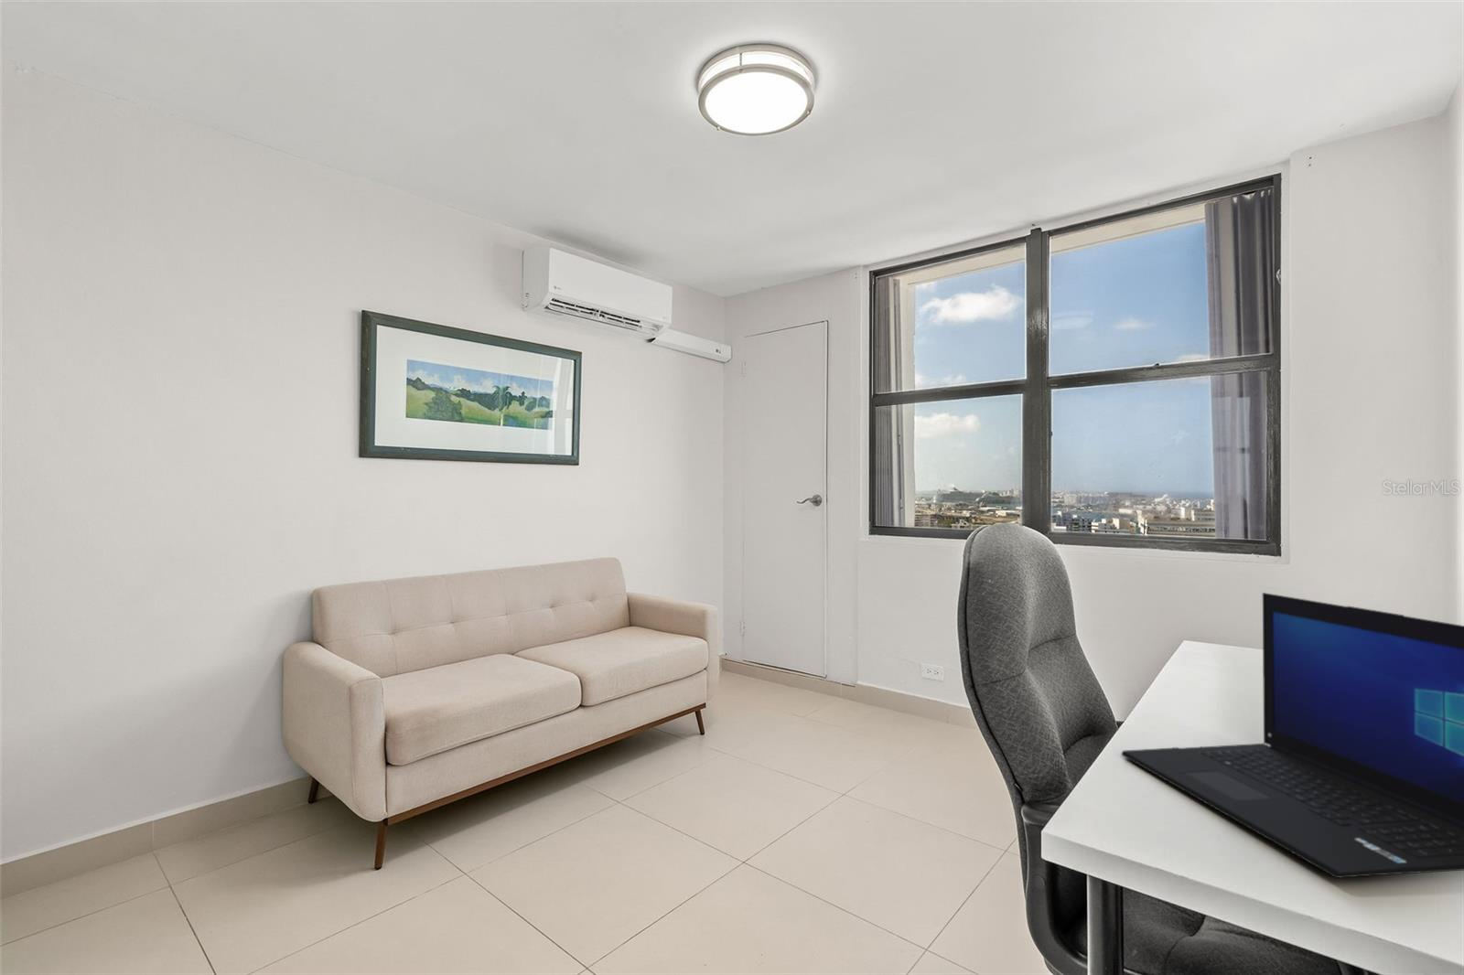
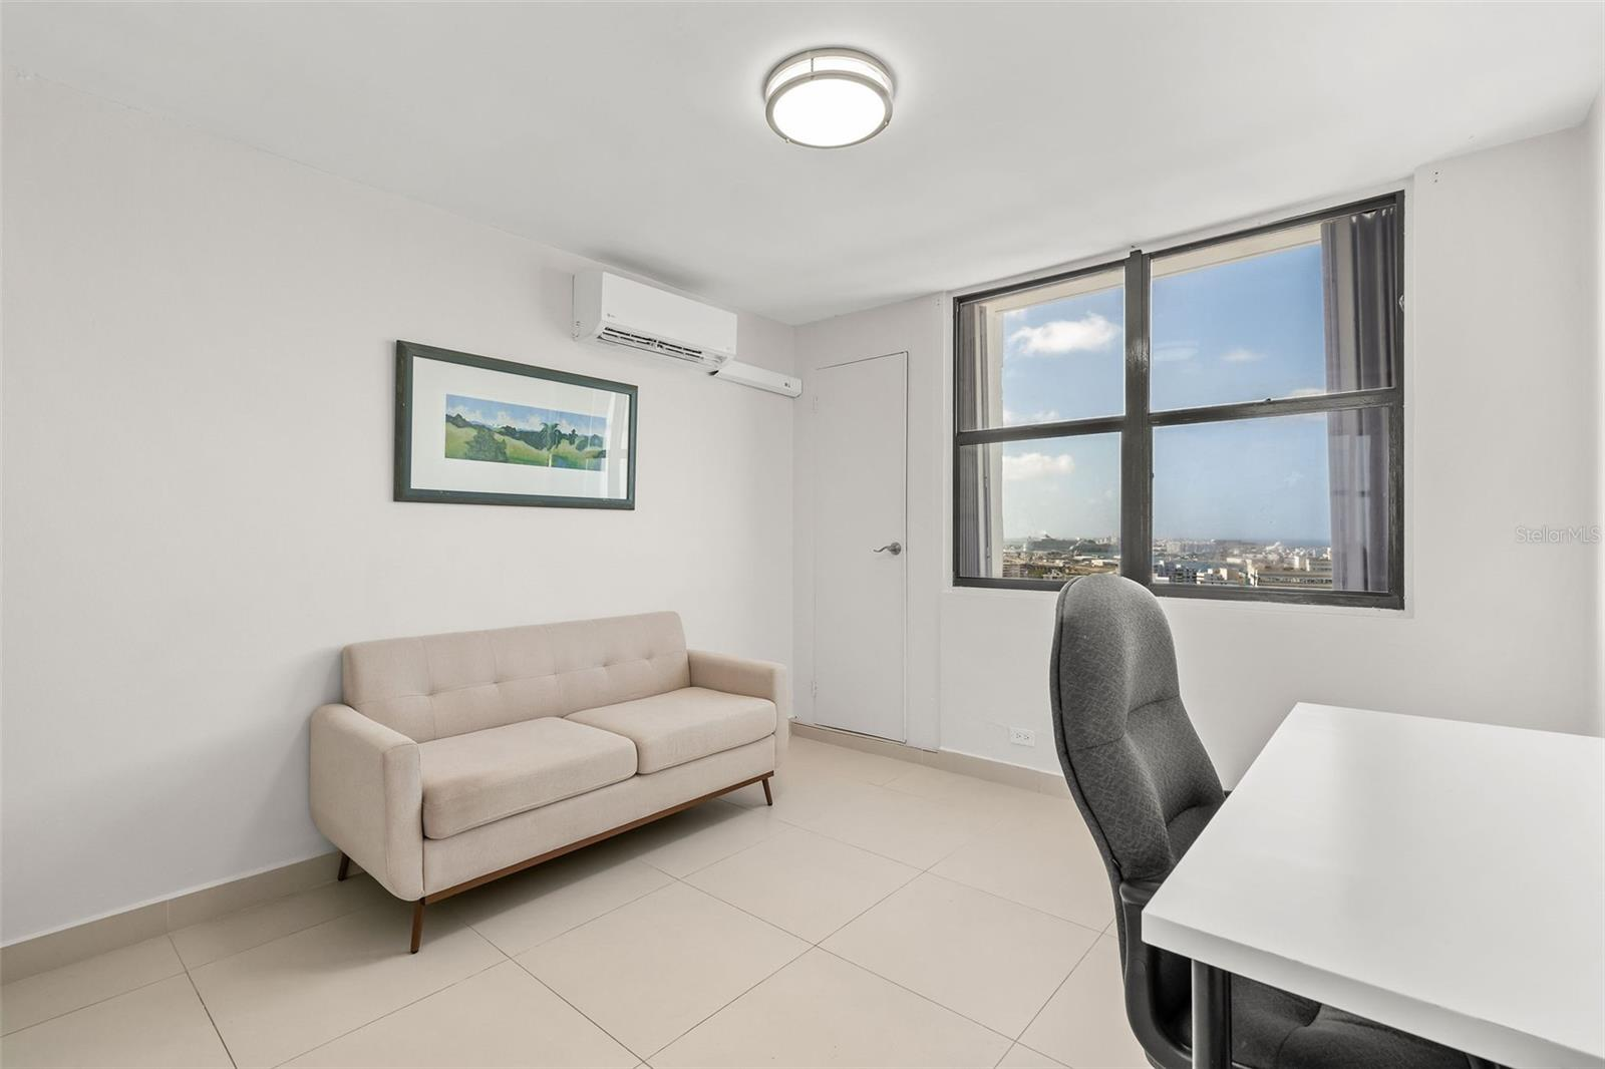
- laptop (1294, 708)
